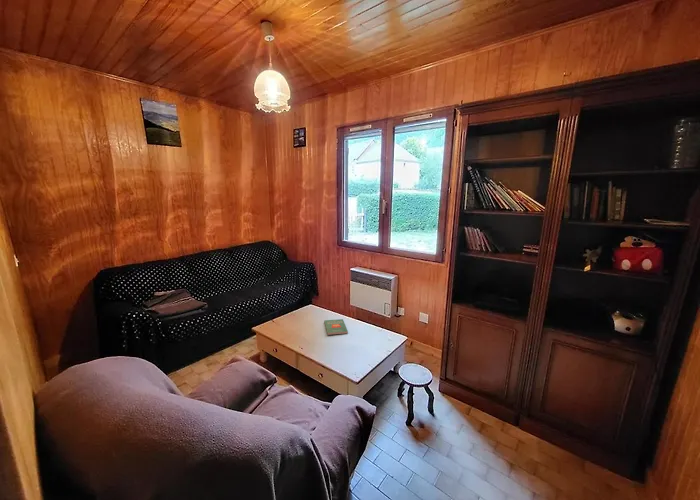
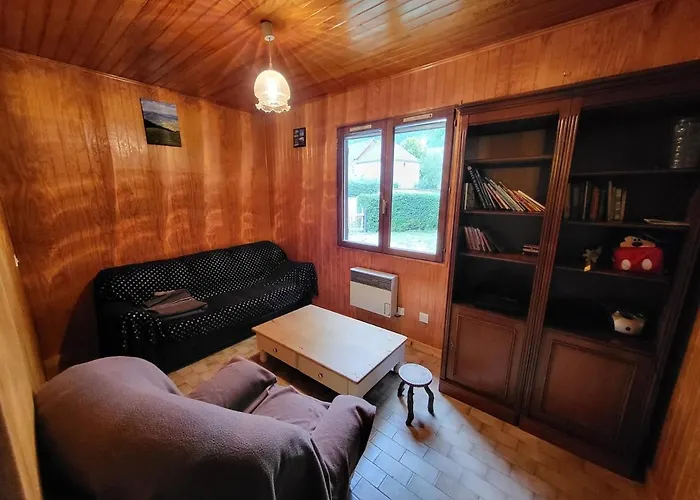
- book (335, 326)
